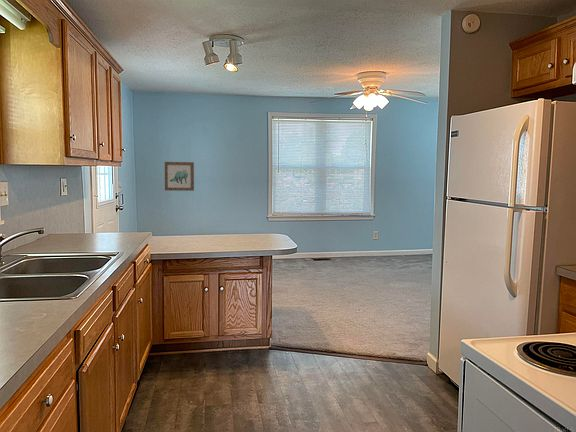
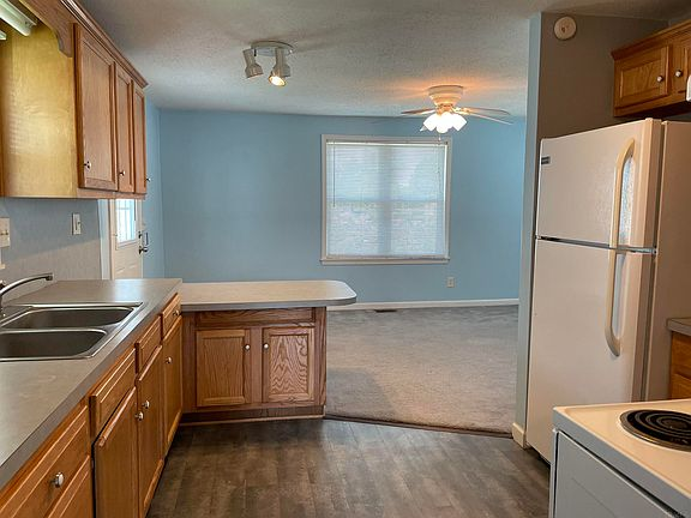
- wall art (179, 176)
